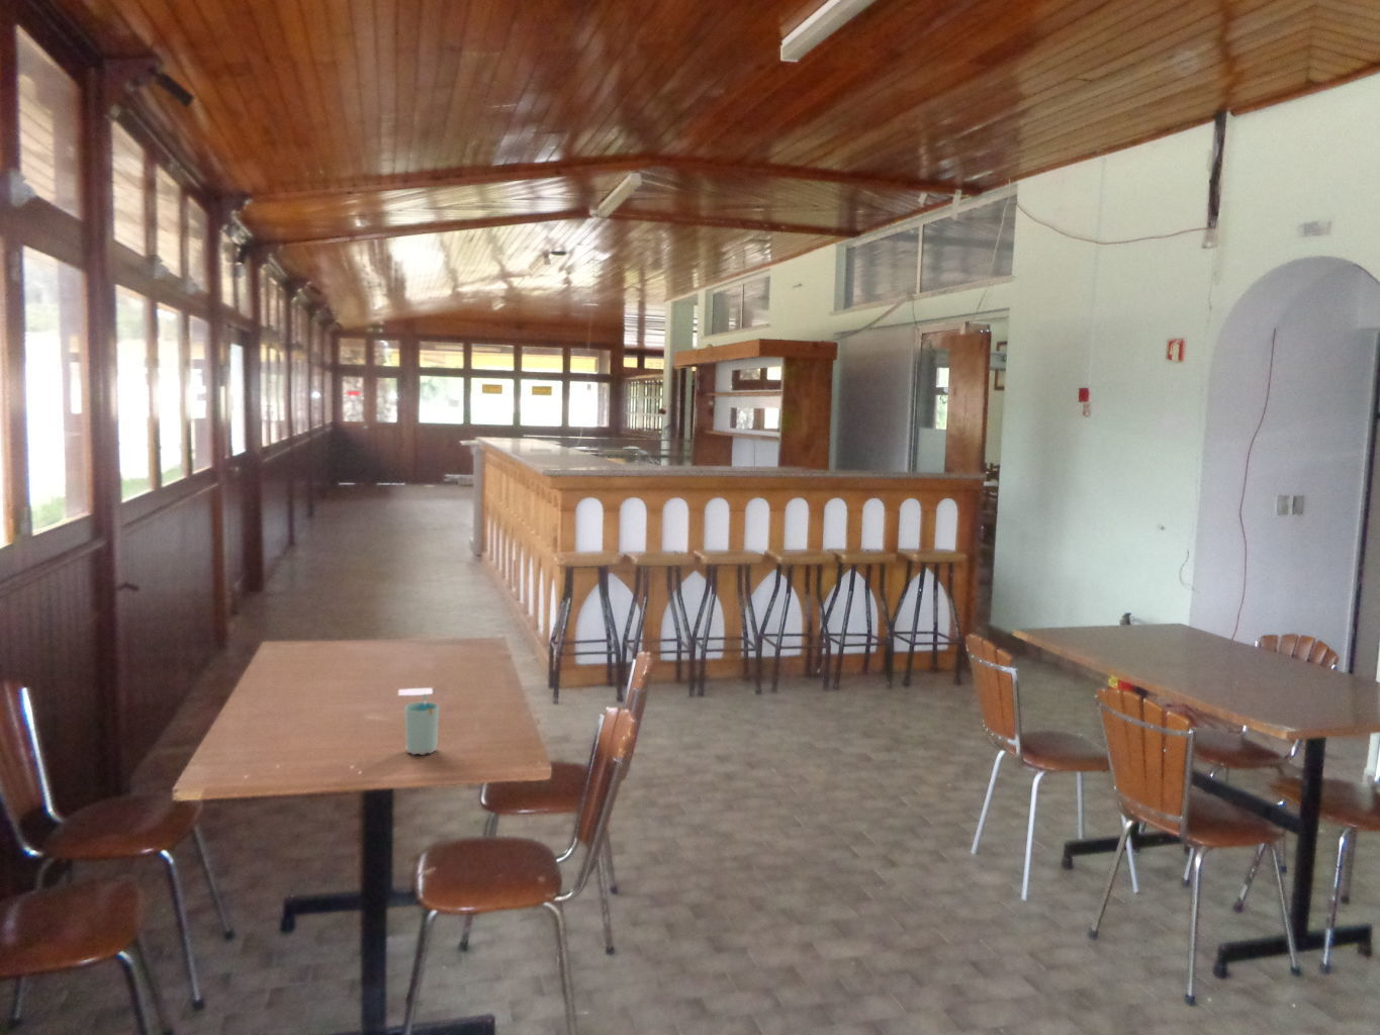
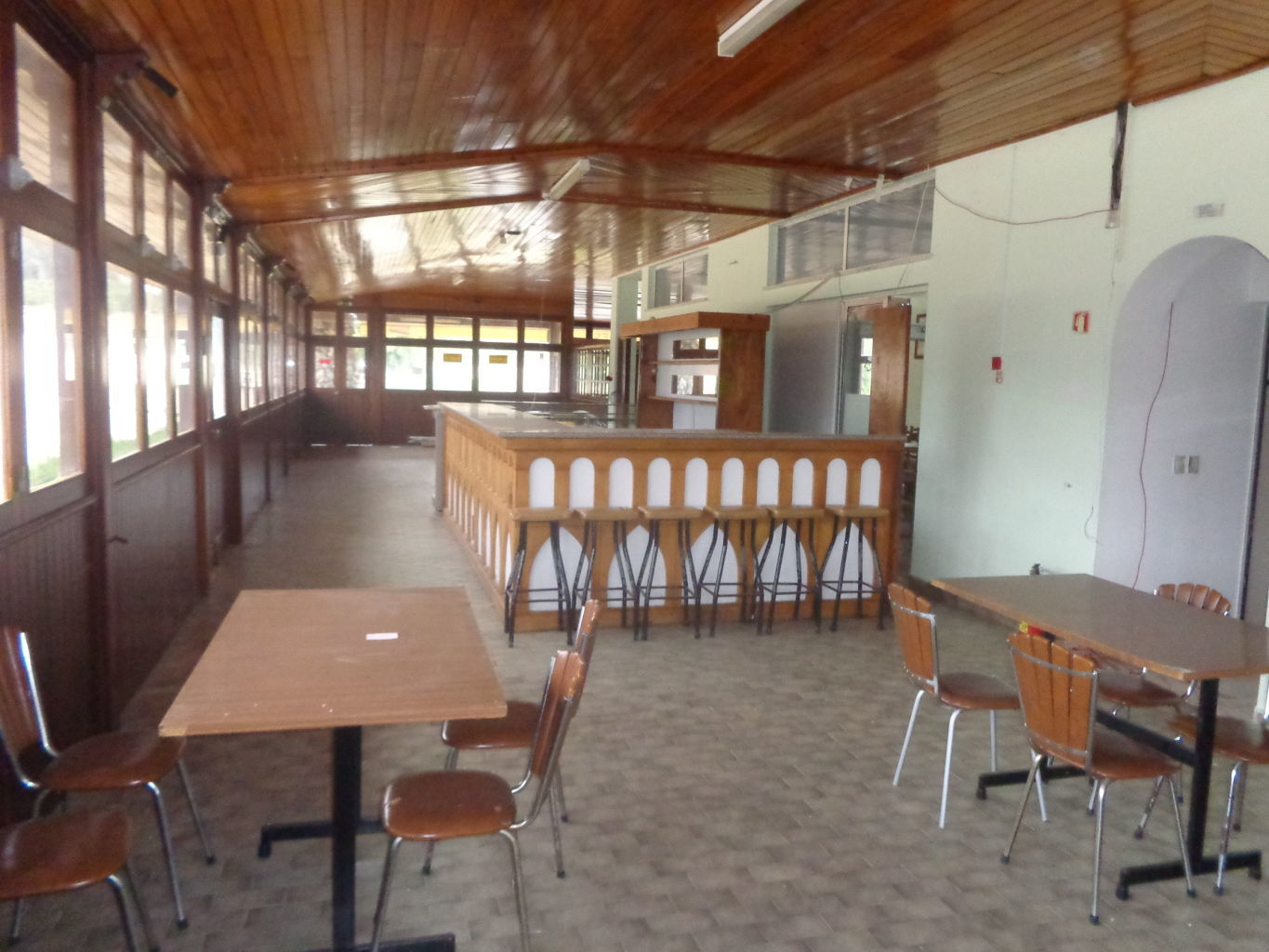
- cup (422, 724)
